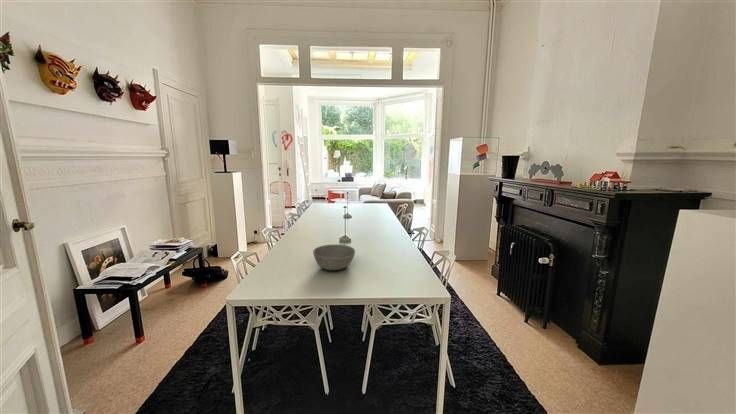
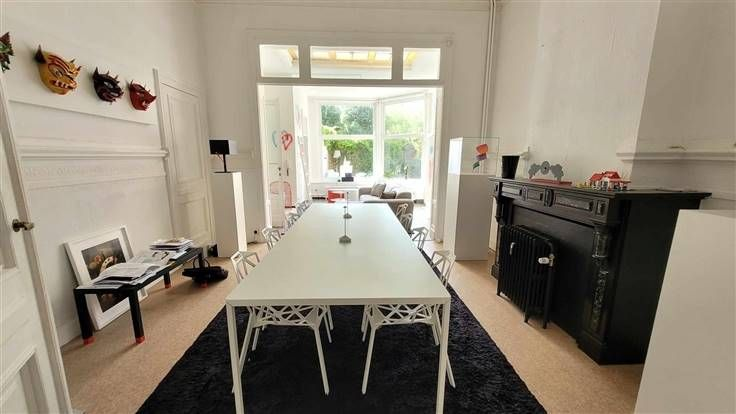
- bowl (334, 258)
